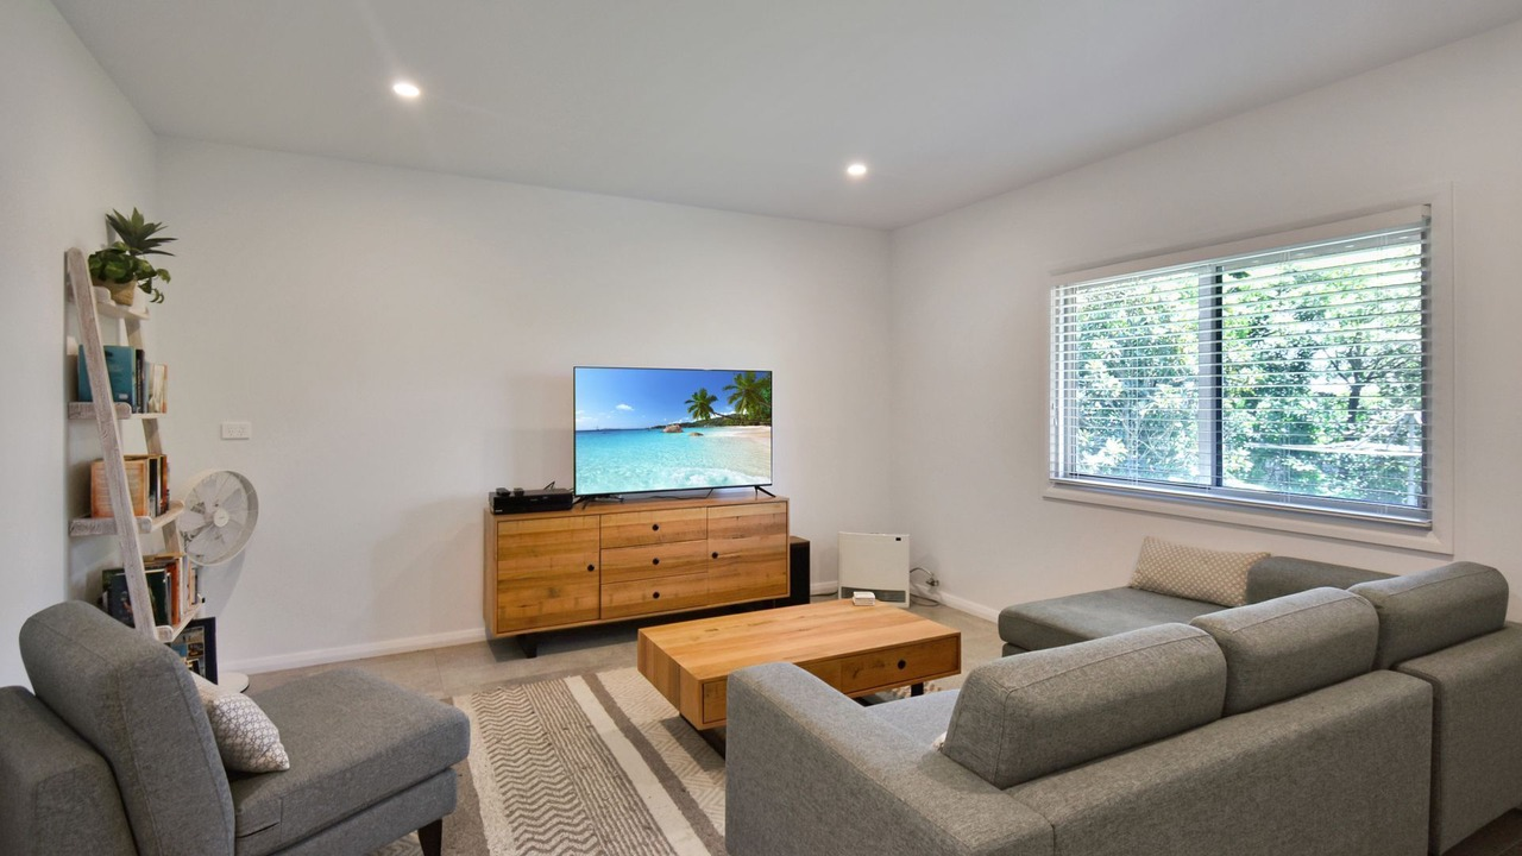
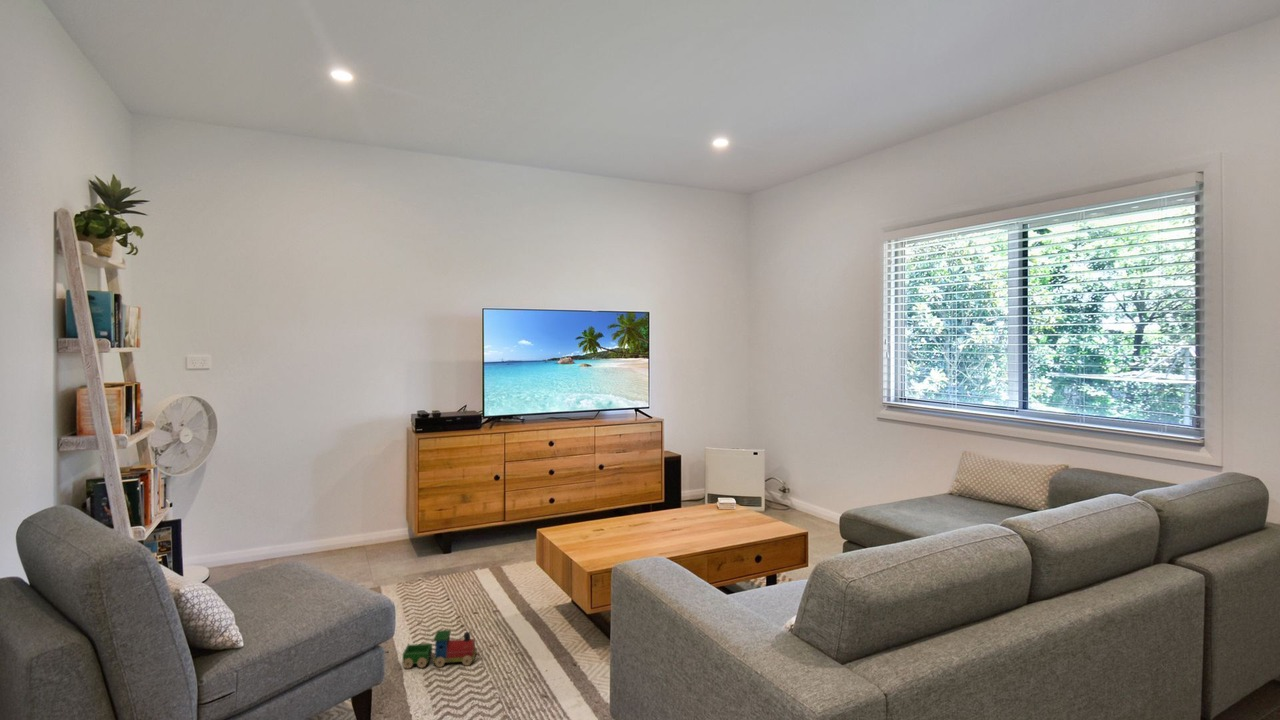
+ toy train (441, 647)
